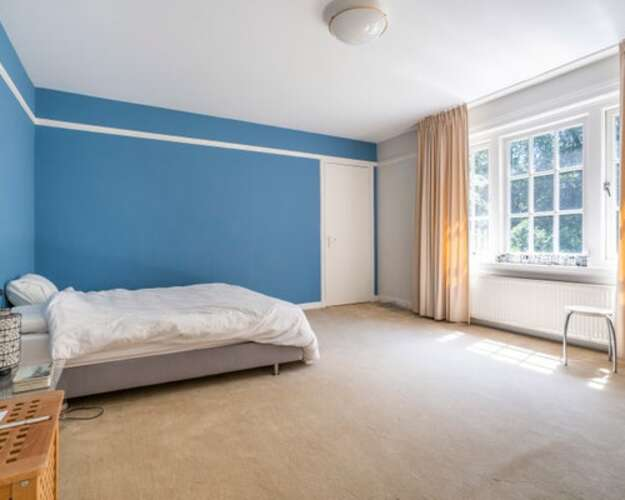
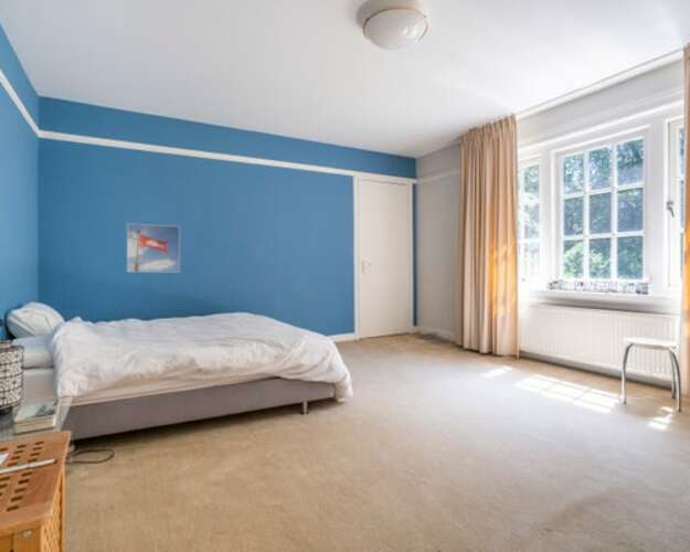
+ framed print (153, 248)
